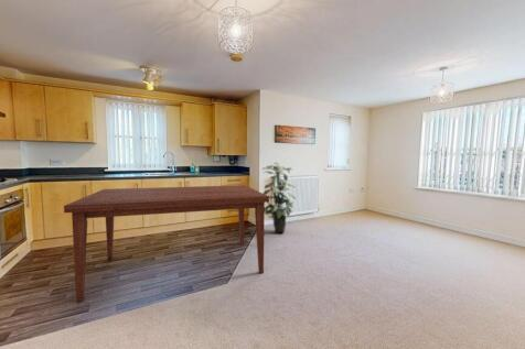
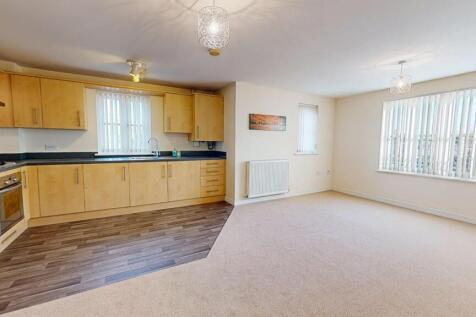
- dining table (181, 211)
- indoor plant (277, 197)
